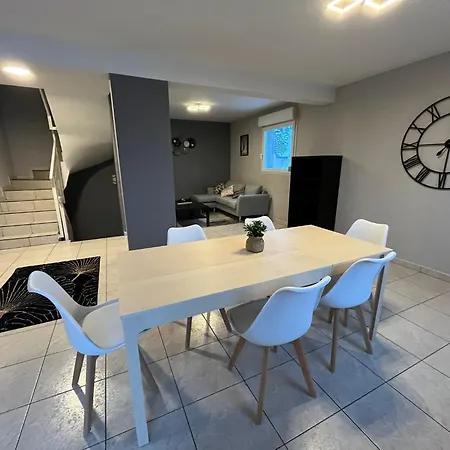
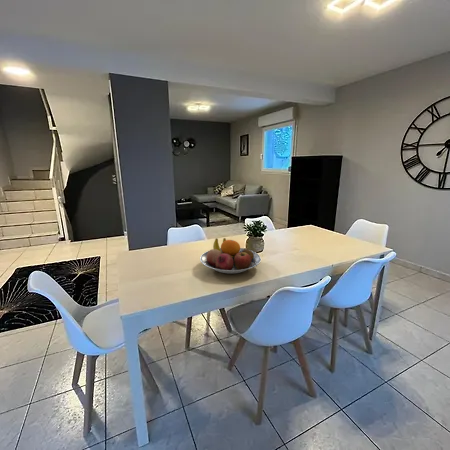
+ fruit bowl (230, 255)
